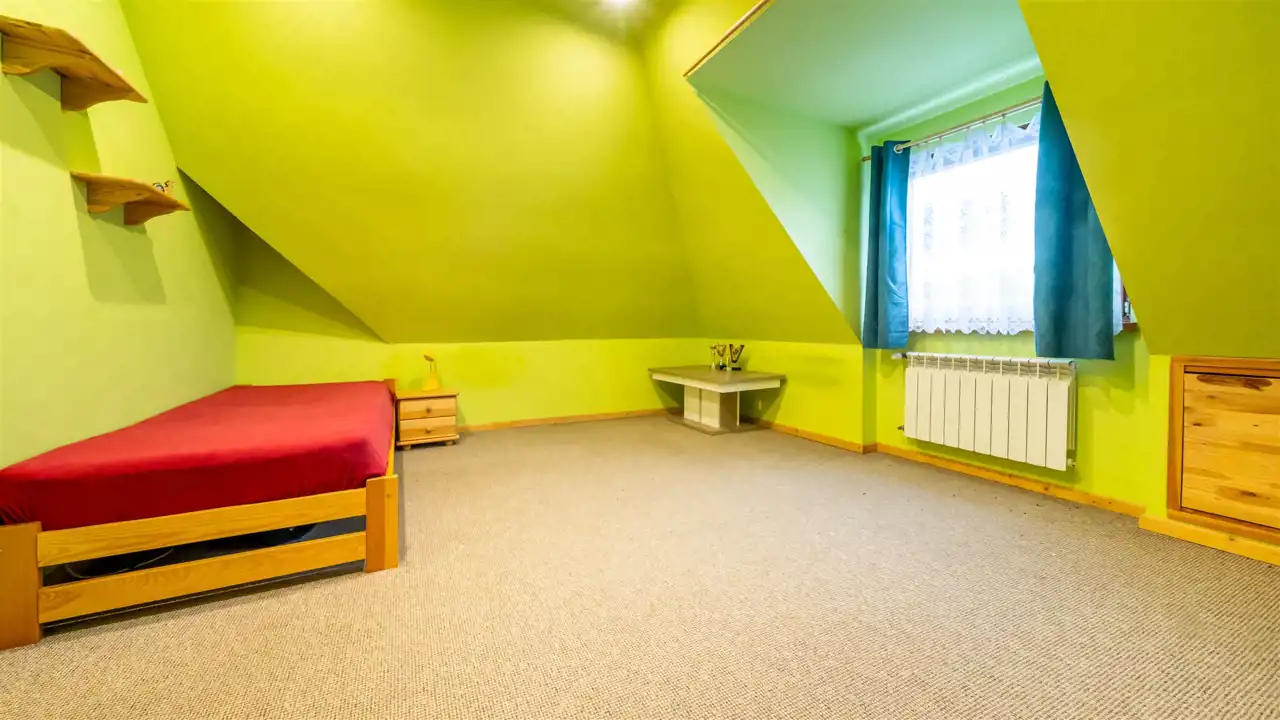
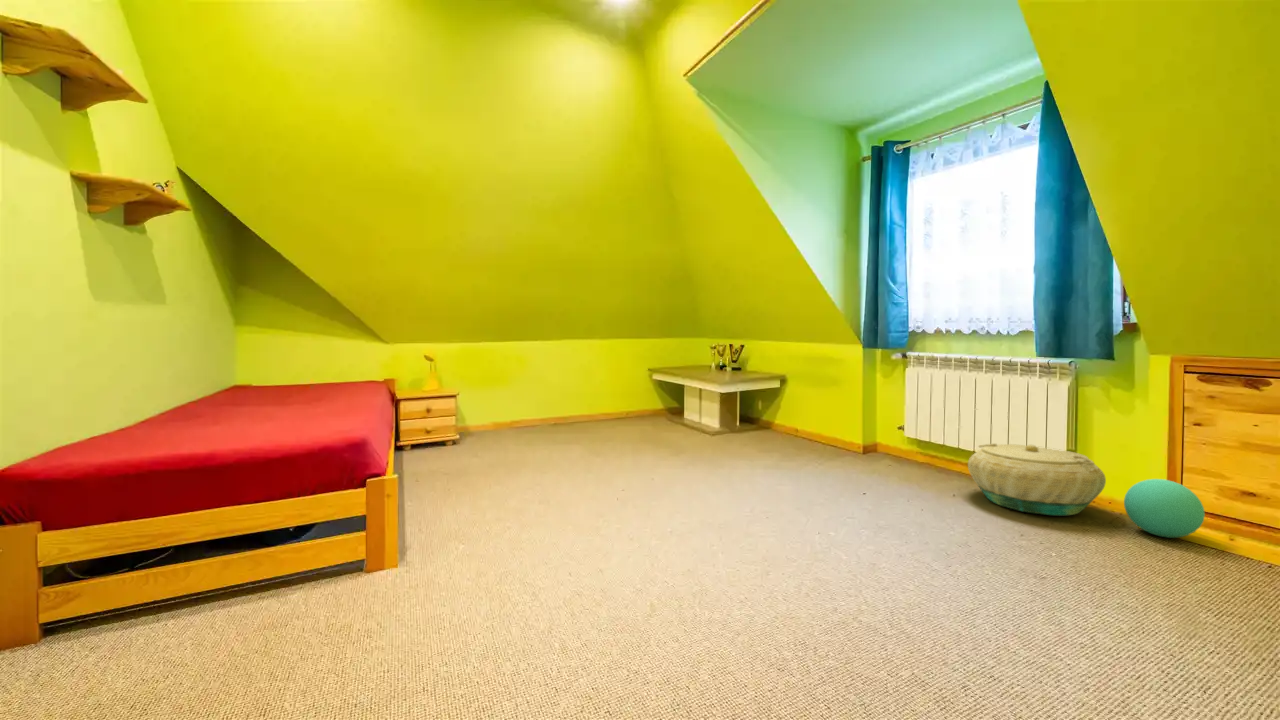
+ basket (1032, 475)
+ ball (1162, 507)
